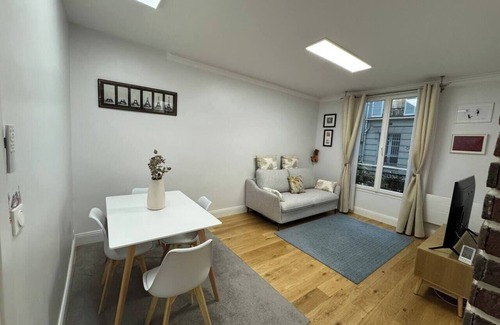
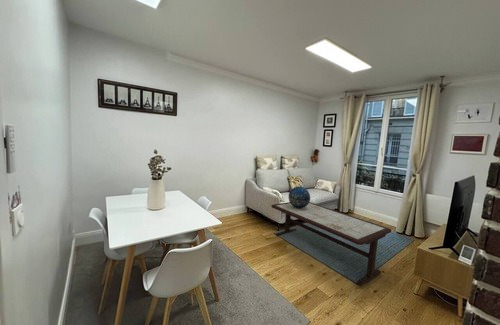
+ coffee table (322, 233)
+ decorative sphere (299, 197)
